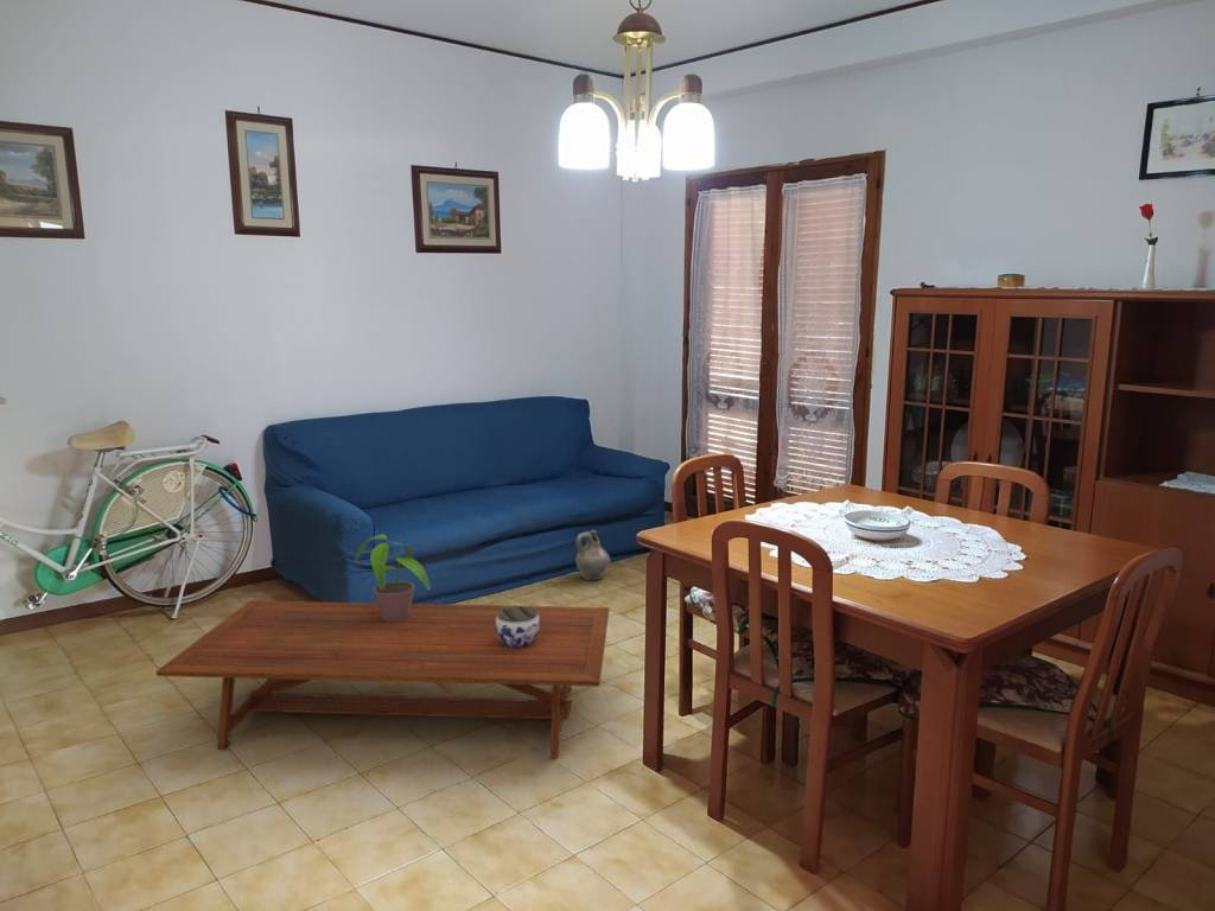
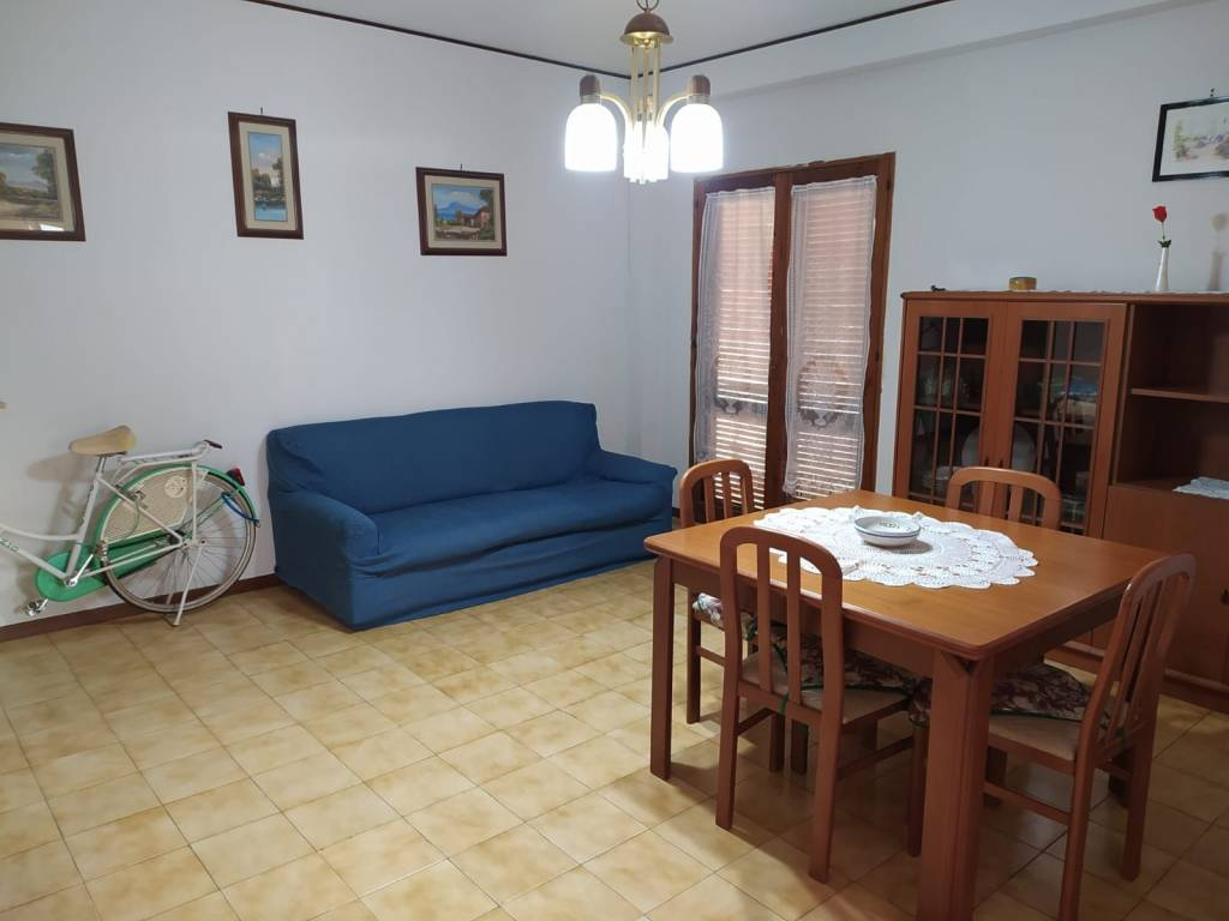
- ceramic jug (592, 554)
- coffee table (406, 676)
- jar (517, 626)
- potted plant (392, 581)
